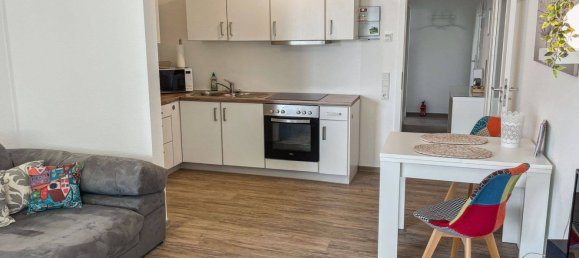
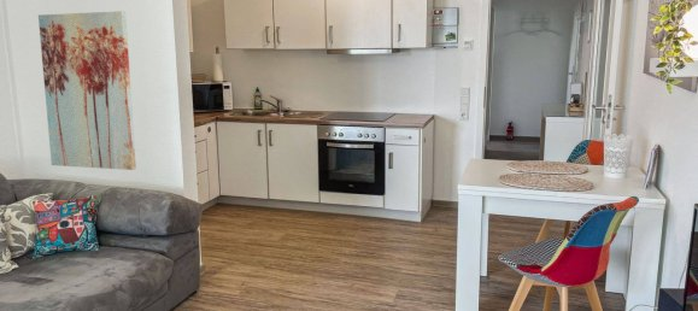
+ wall art (87, 92)
